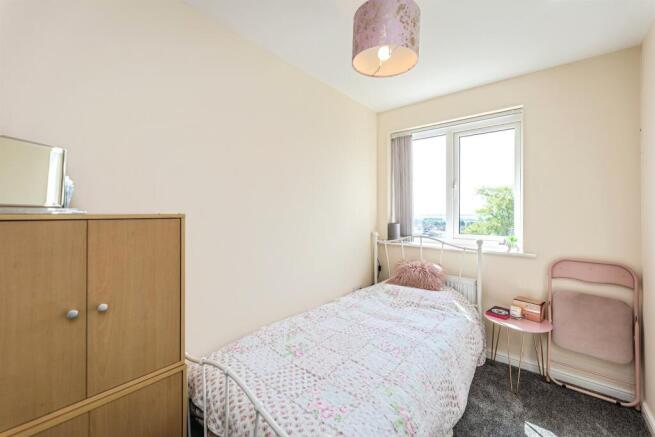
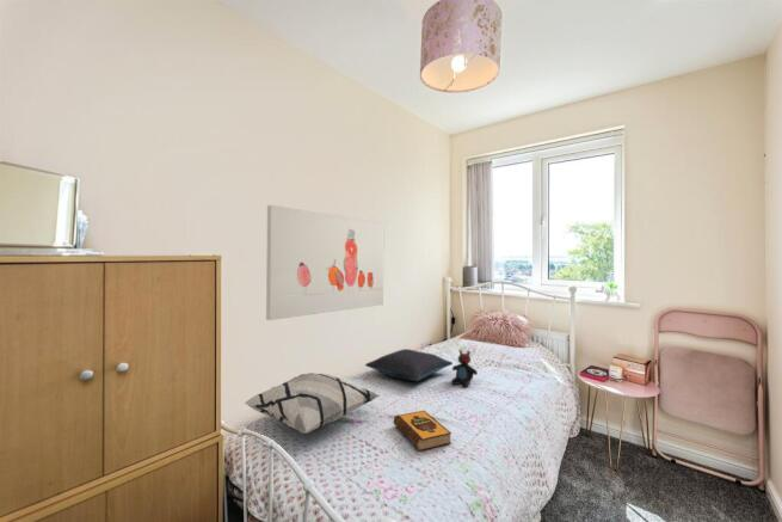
+ pillow (408, 364)
+ teddy bear (462, 367)
+ decorative pillow (313, 399)
+ wall art (334, 263)
+ hardback book (420, 429)
